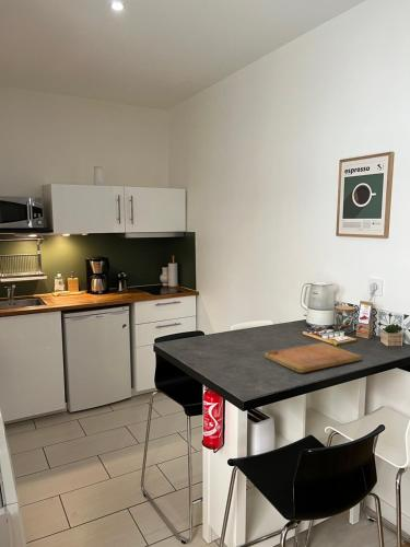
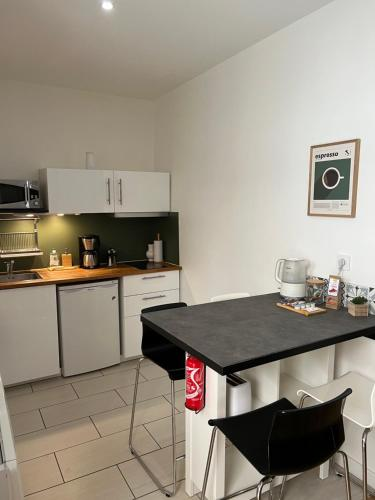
- cutting board (312, 356)
